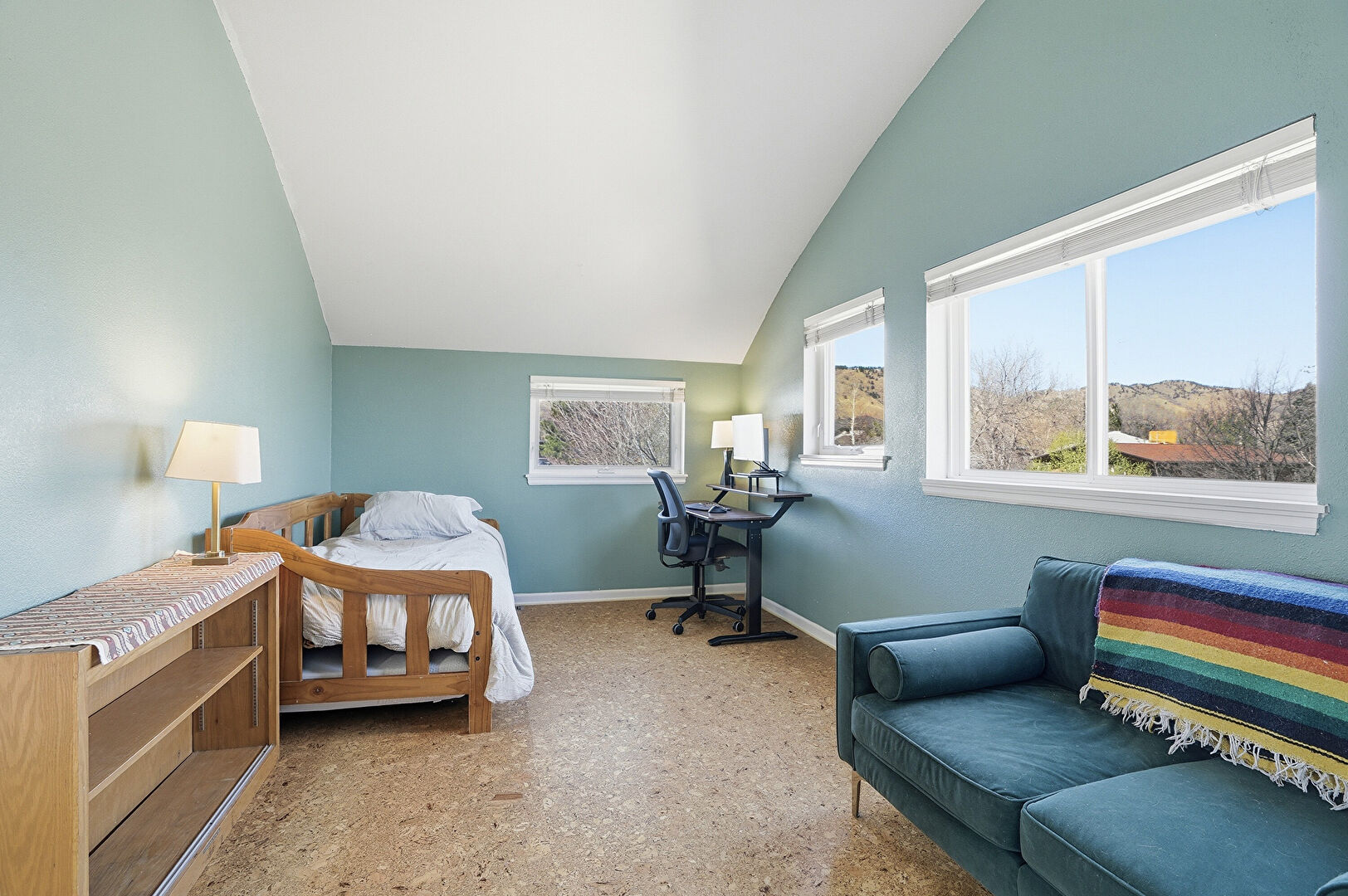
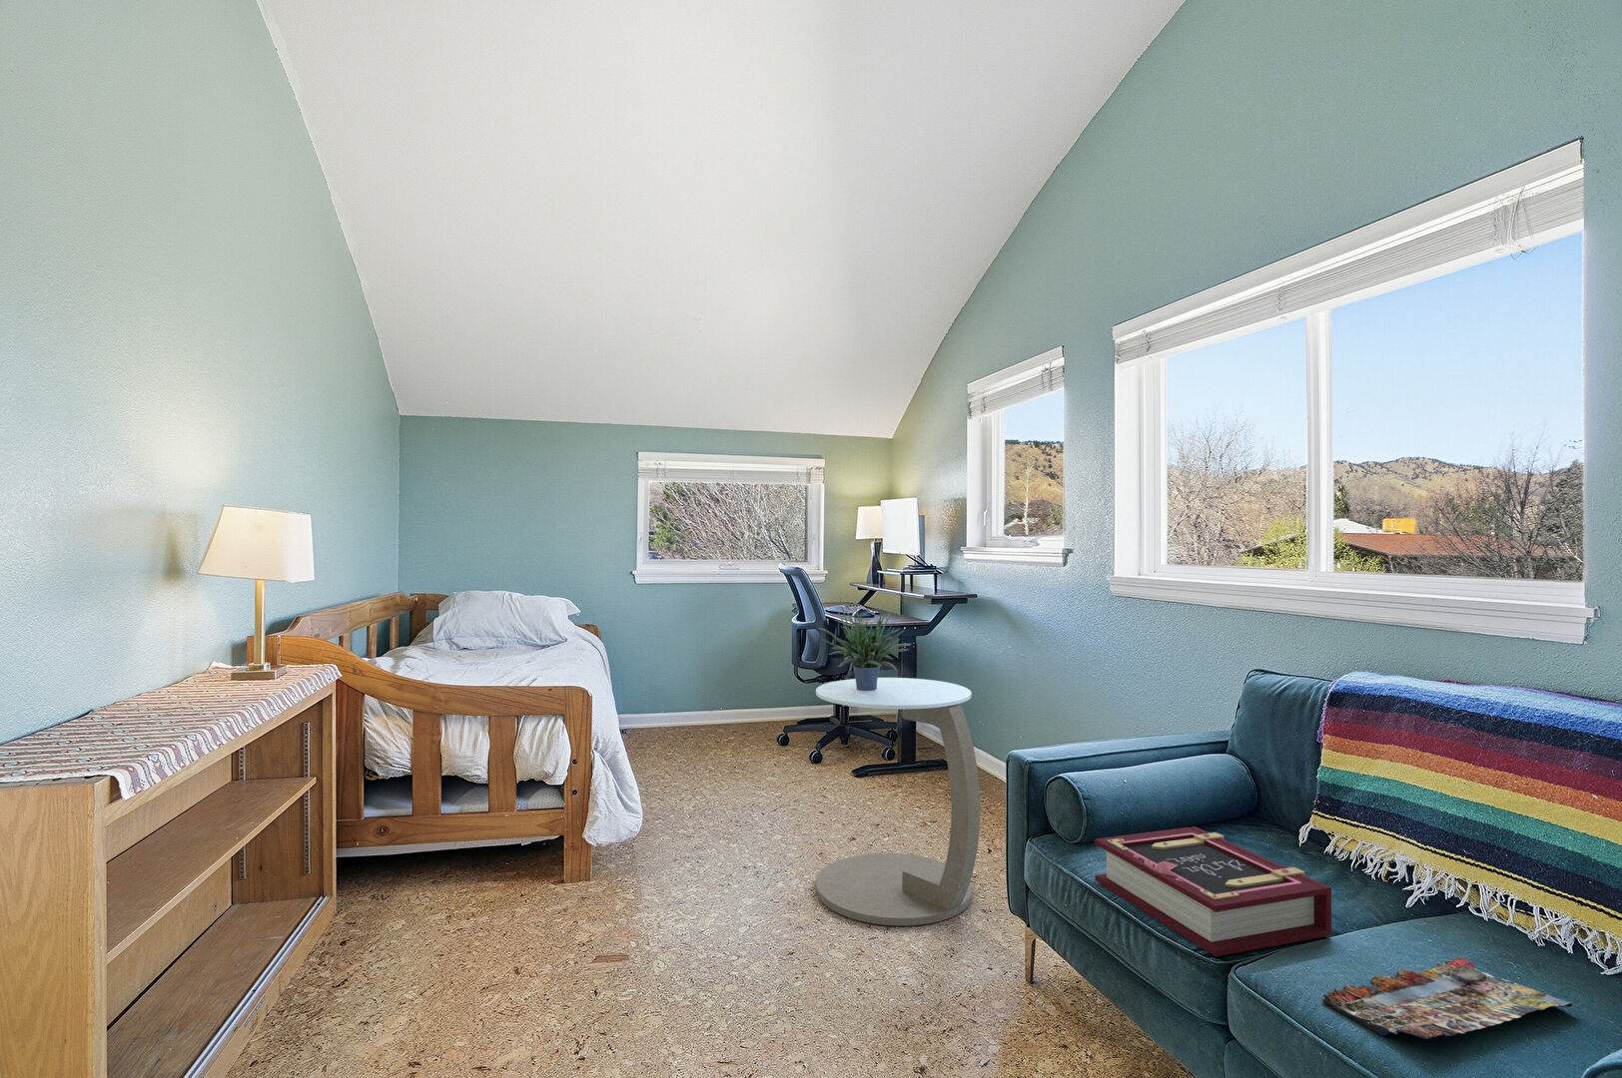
+ book (1206, 881)
+ magazine (1442, 995)
+ potted plant (862, 640)
+ side table (949, 787)
